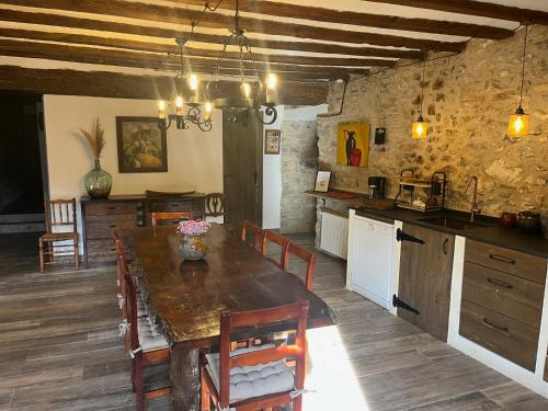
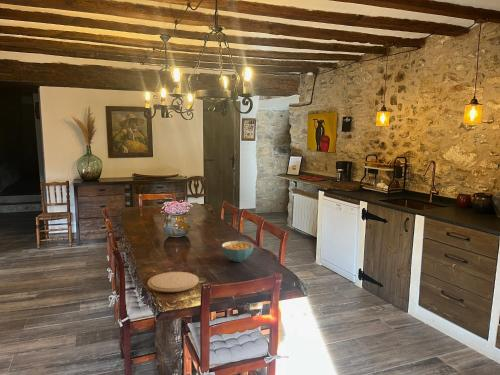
+ plate (173, 280)
+ cereal bowl (237, 252)
